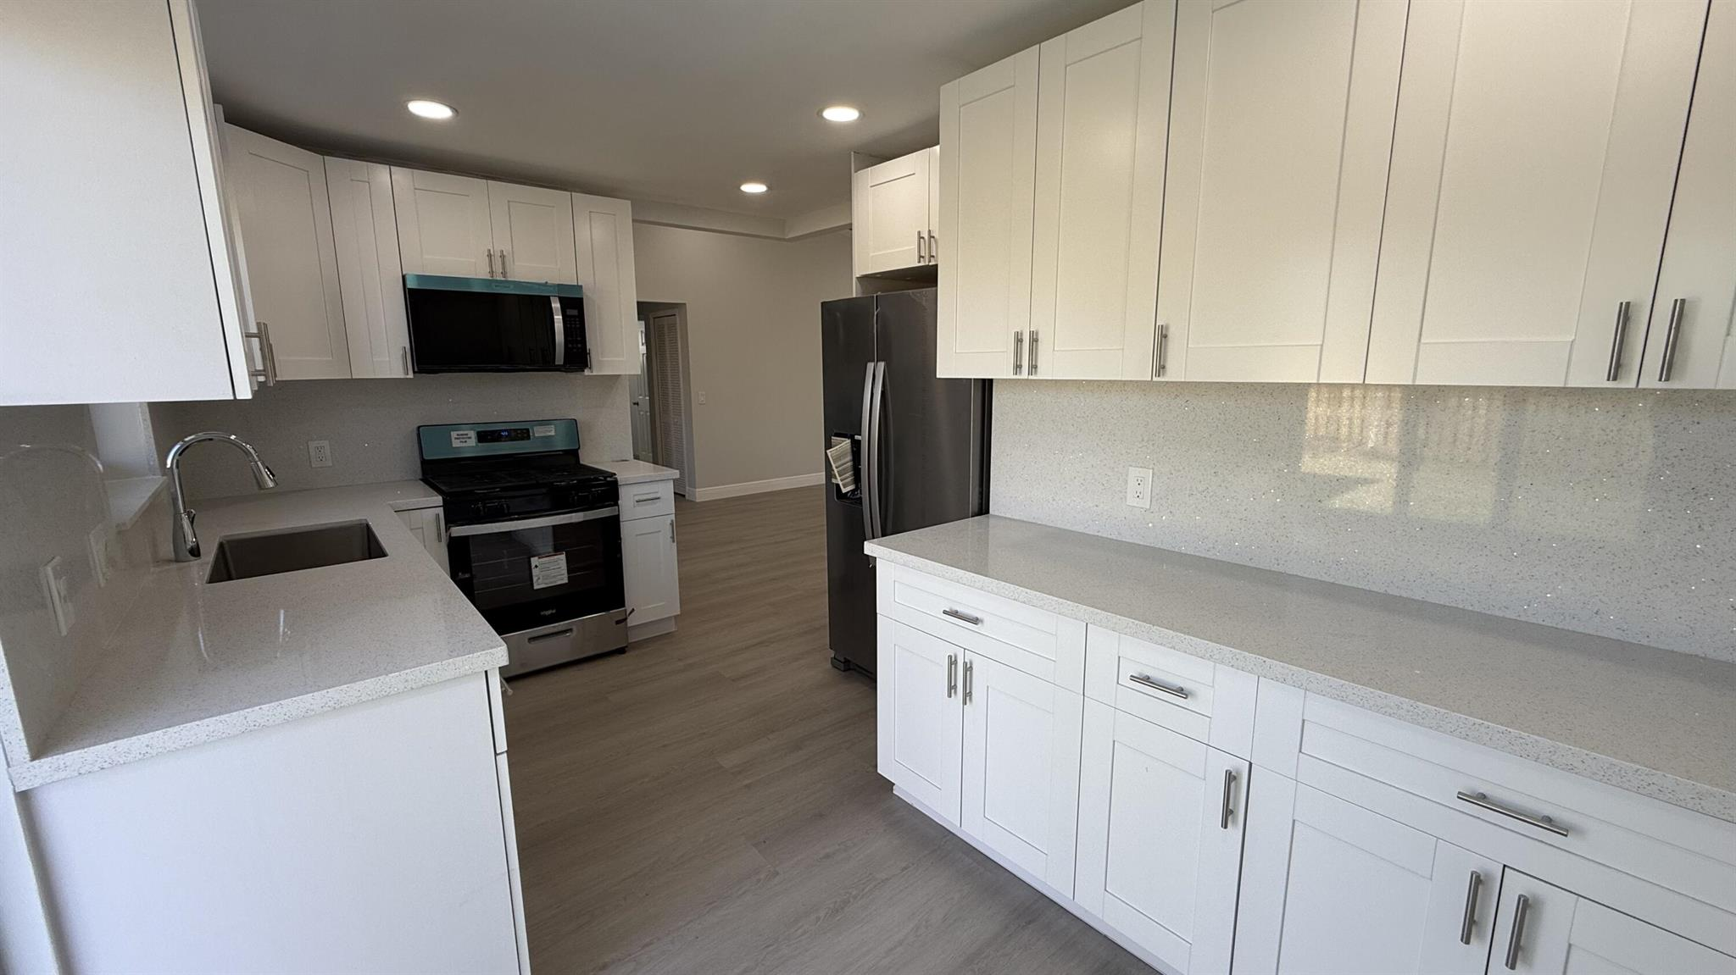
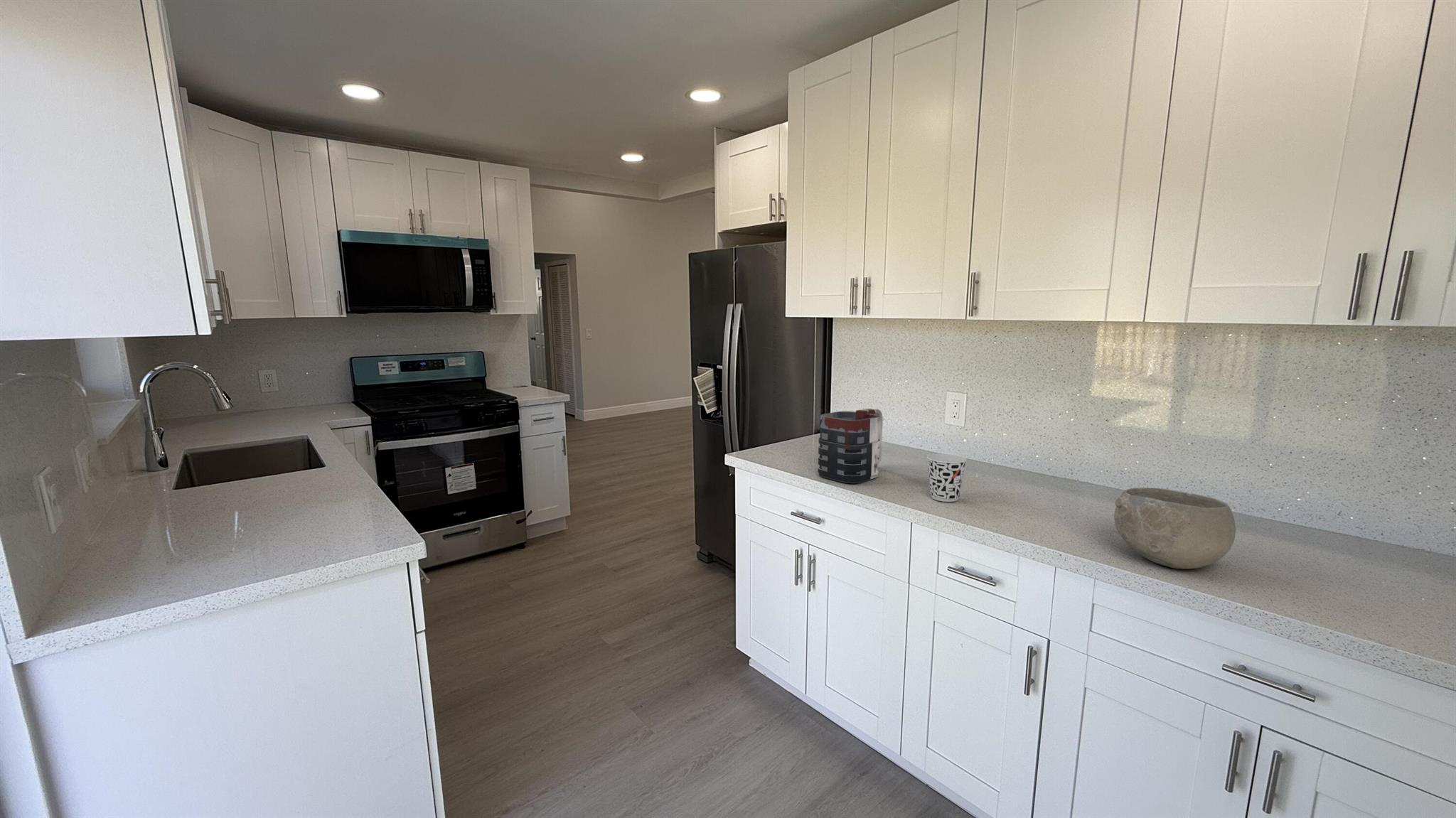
+ cup (946, 478)
+ bowl (1171, 527)
+ mug (856, 442)
